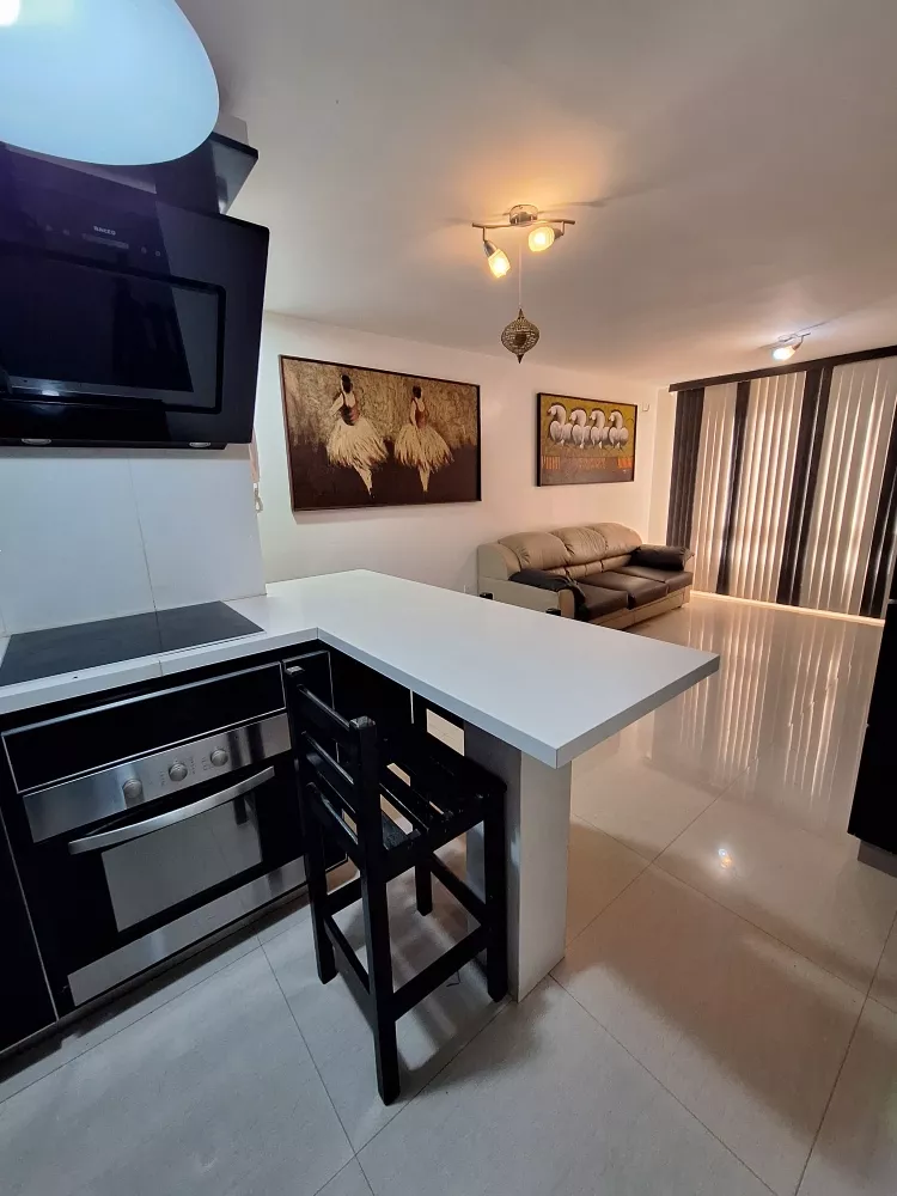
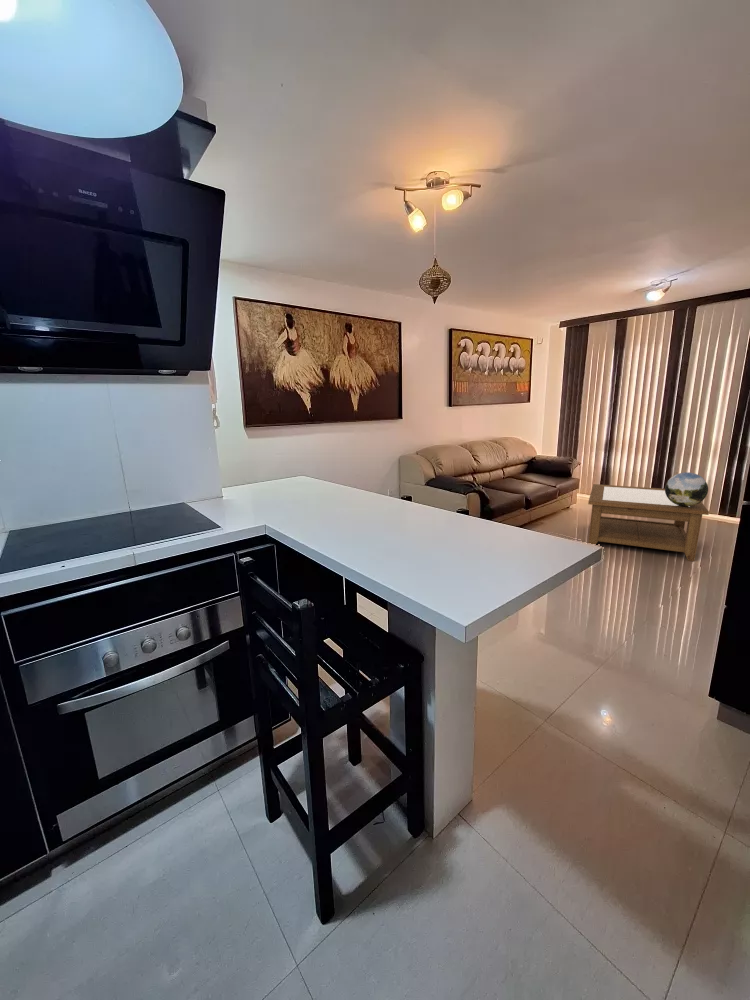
+ decorative sphere (686, 489)
+ coffee table (639, 516)
